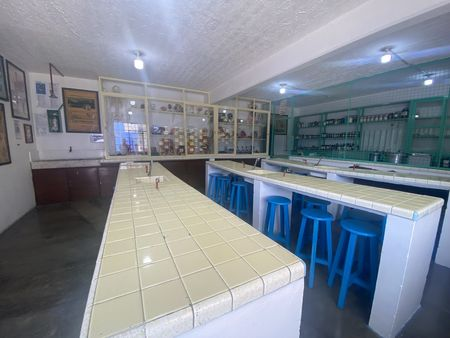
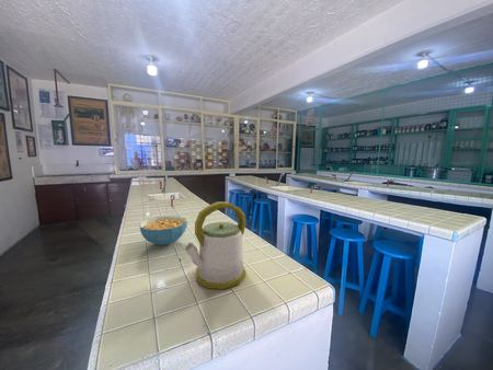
+ cereal bowl (164, 232)
+ kettle (216, 240)
